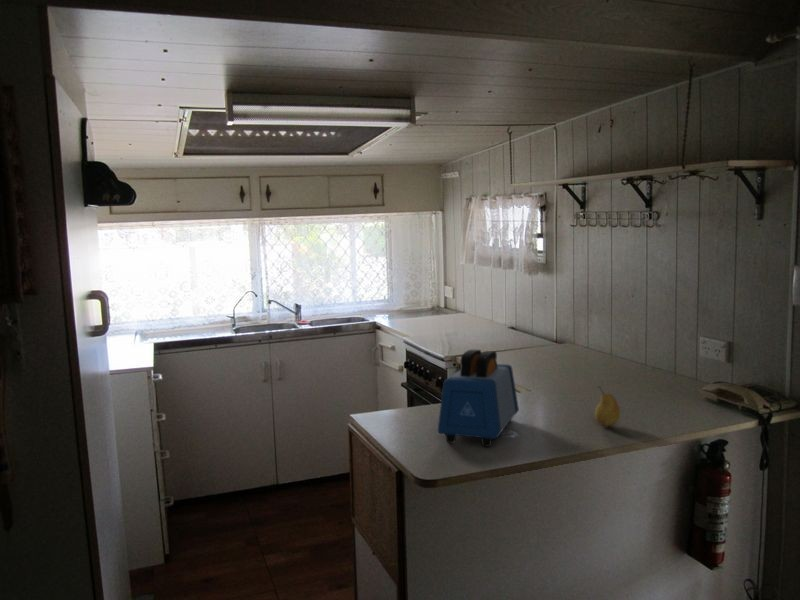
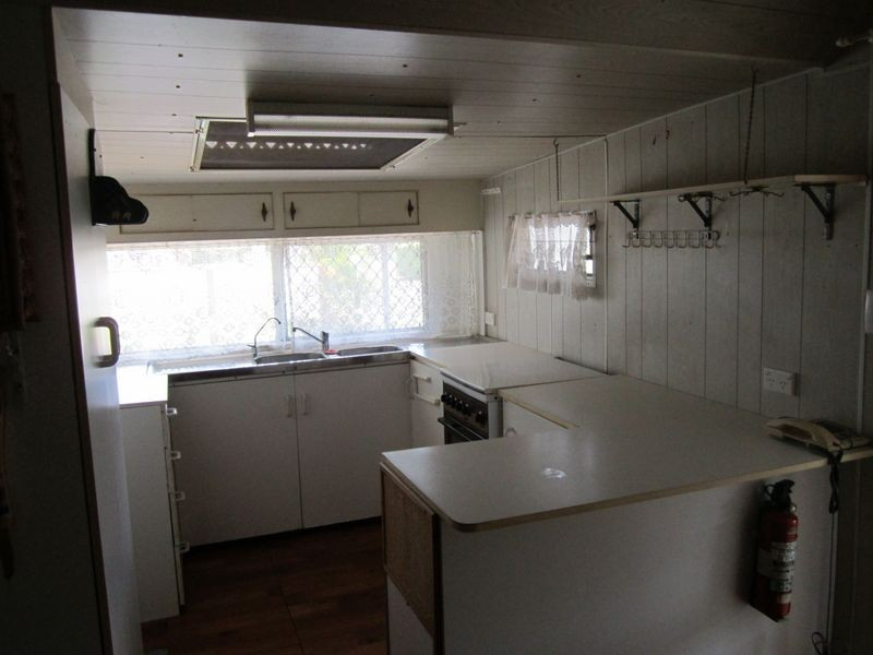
- fruit (607, 406)
- toaster (479, 391)
